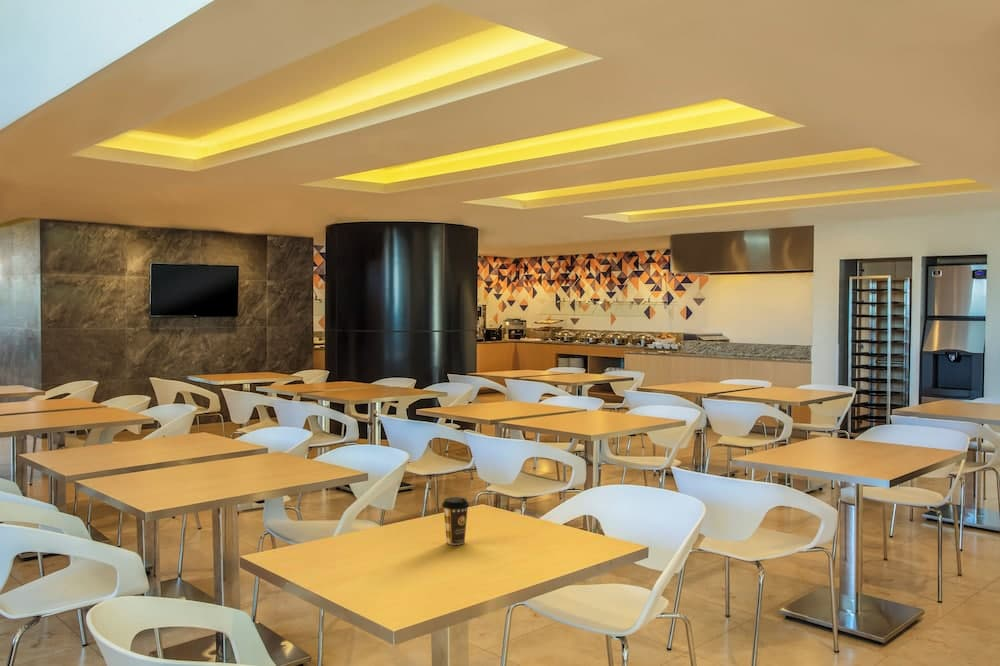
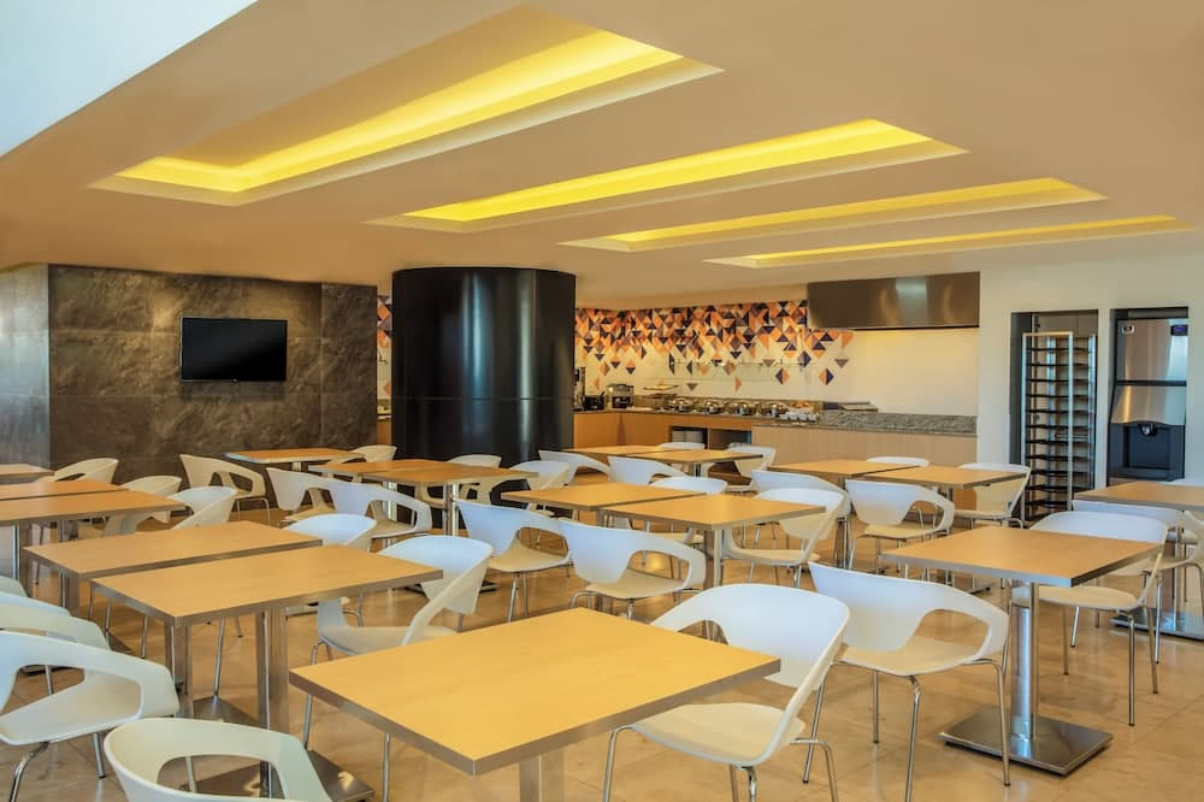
- coffee cup (455, 520)
